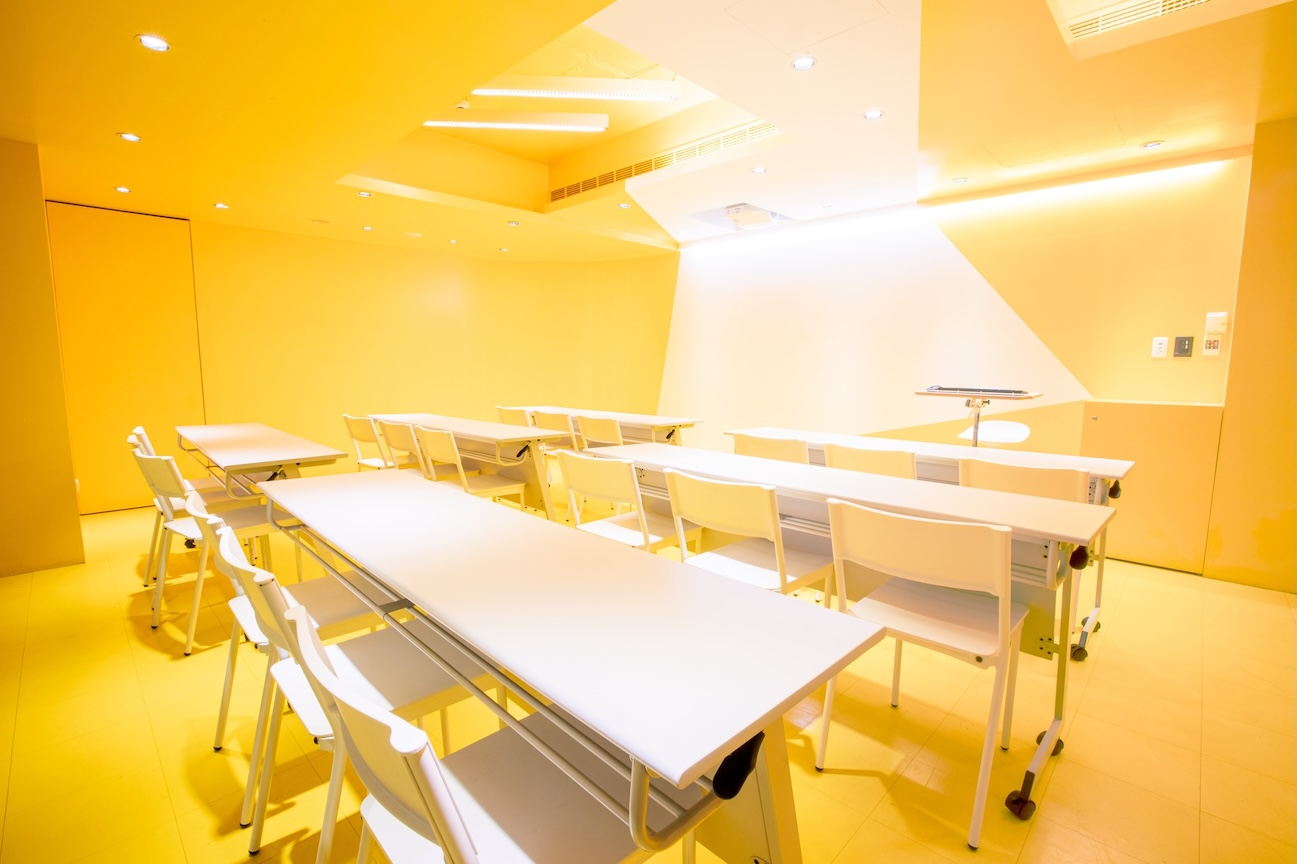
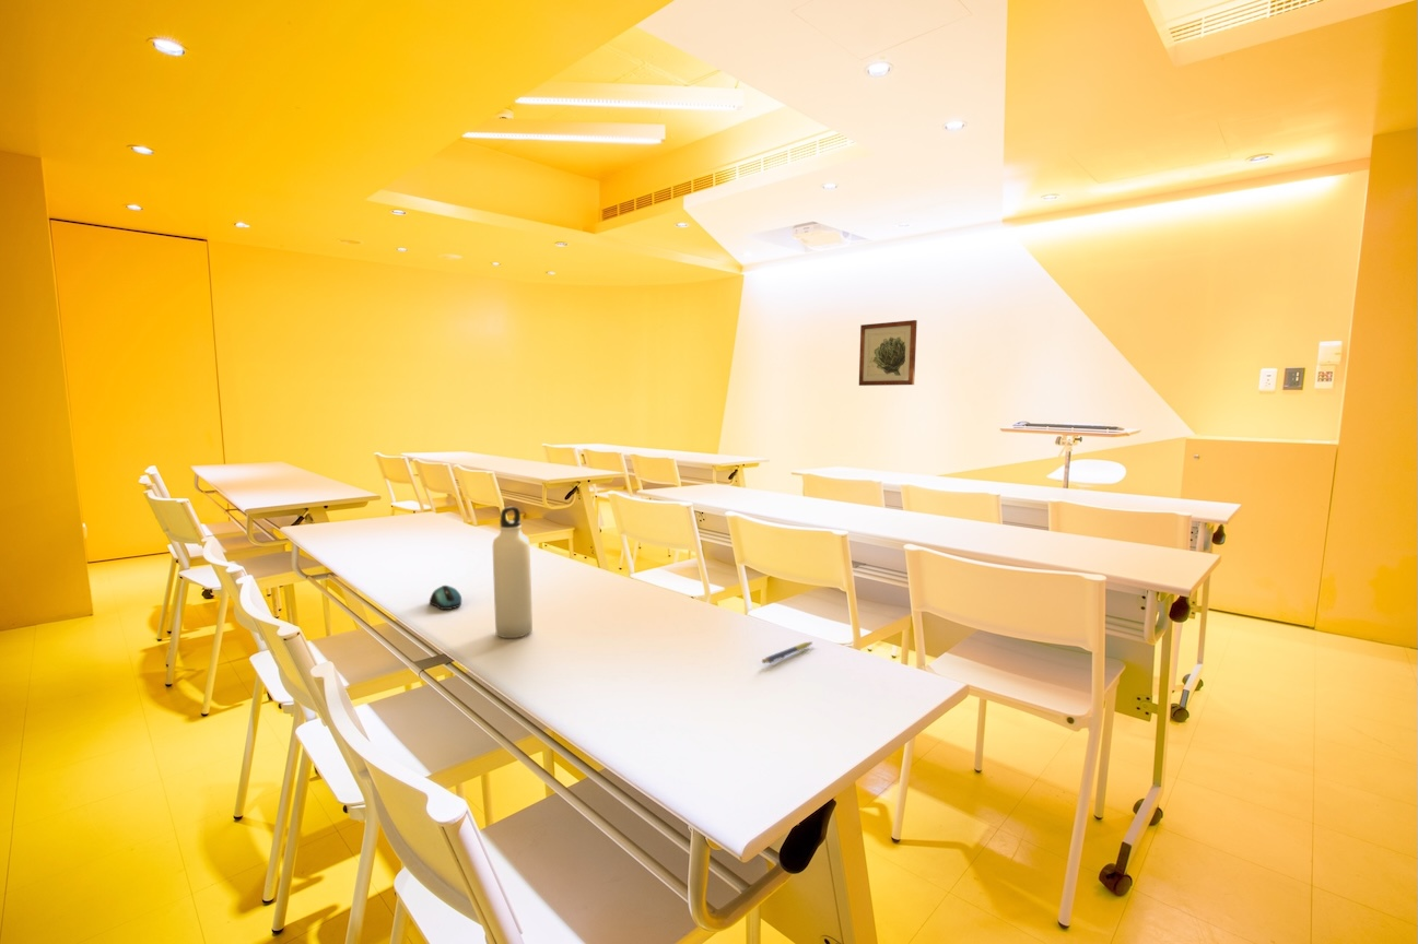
+ water bottle (512, 570)
+ computer mouse (447, 594)
+ pen (788, 651)
+ wall art (887, 354)
